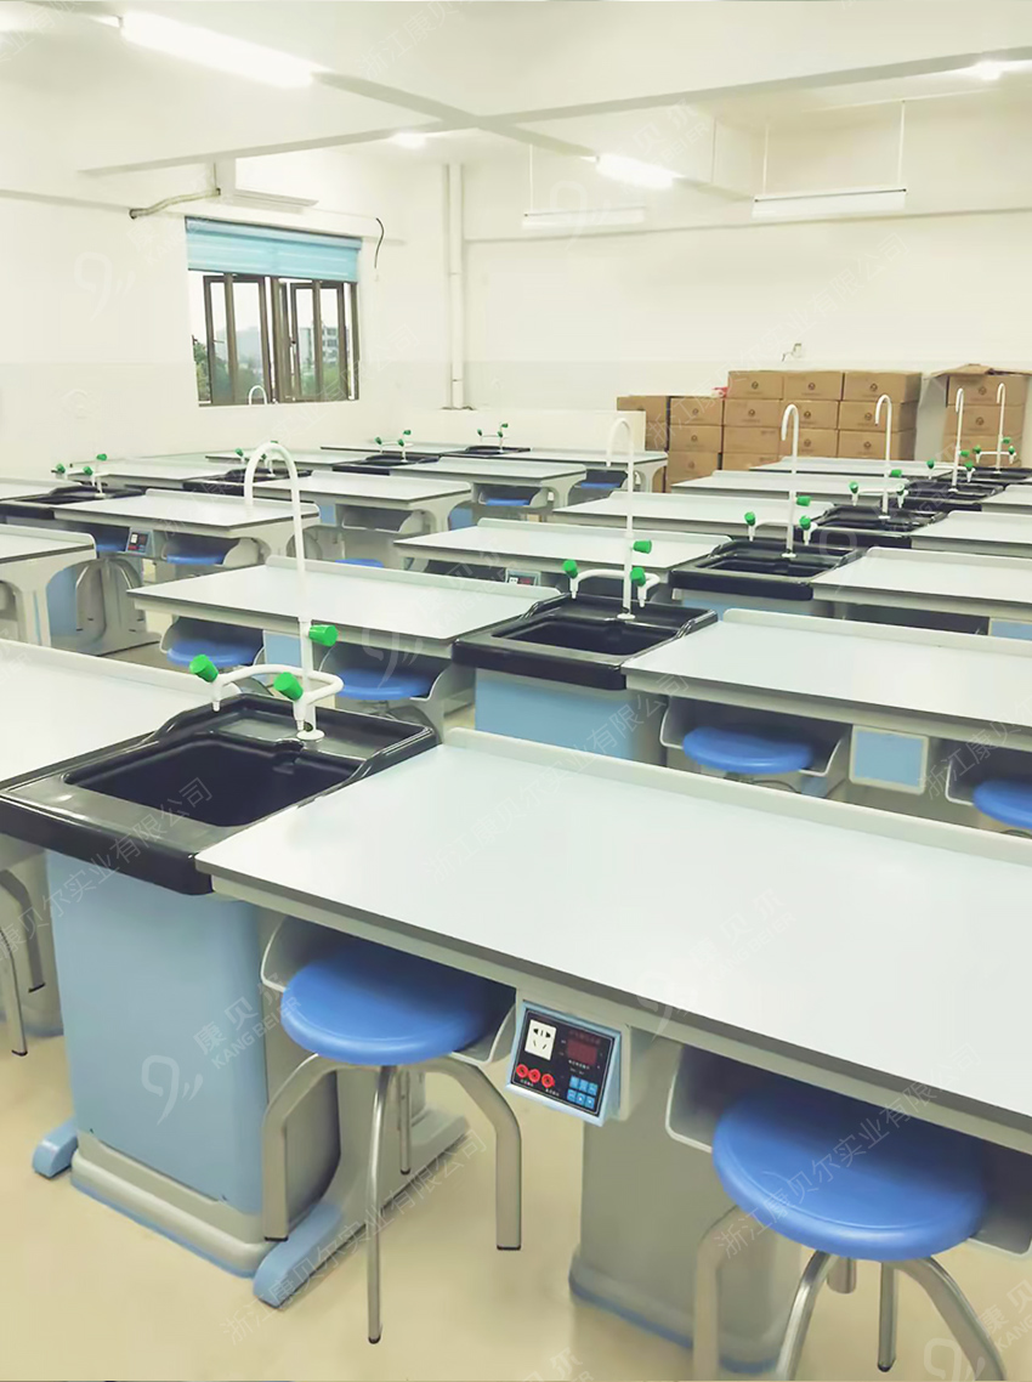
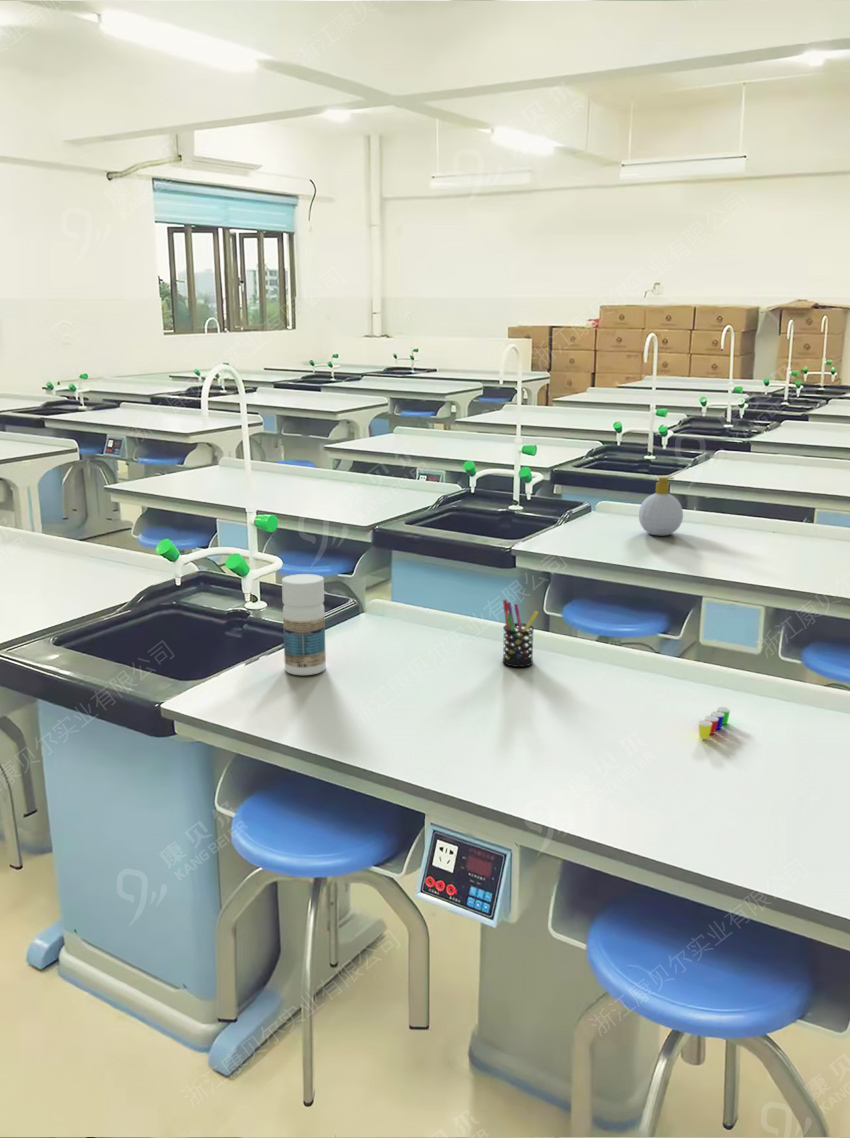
+ pen holder (515, 632)
+ pill bottle (304, 624)
+ soap bottle (661, 505)
+ cup (714, 722)
